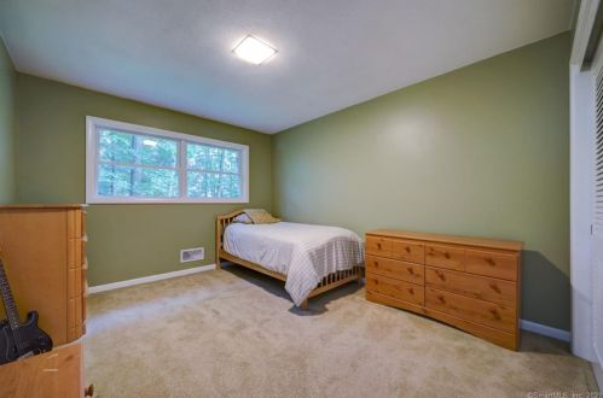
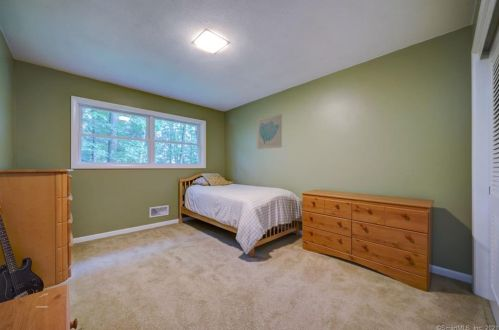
+ wall art (268, 132)
